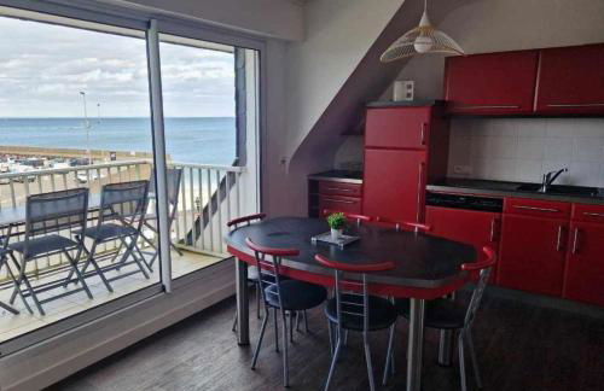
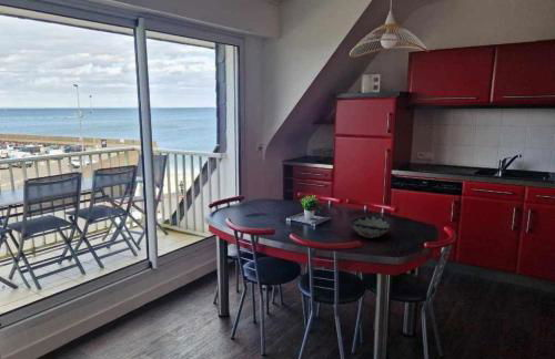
+ decorative bowl (370, 227)
